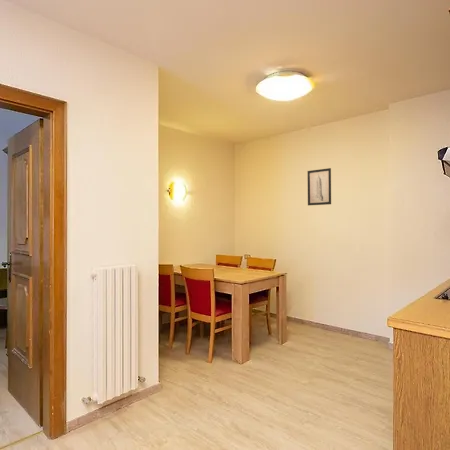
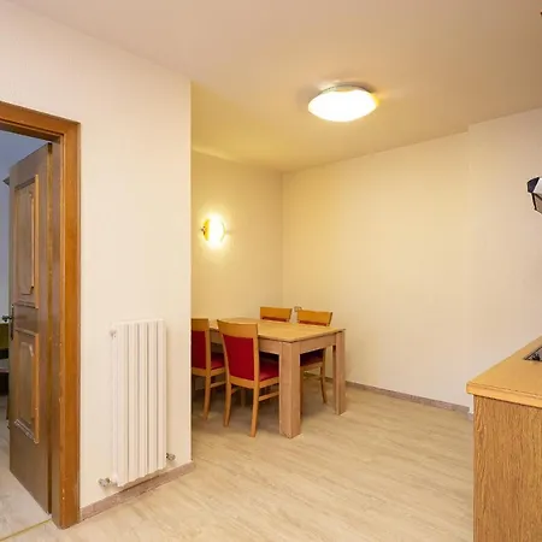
- wall art (319, 187)
